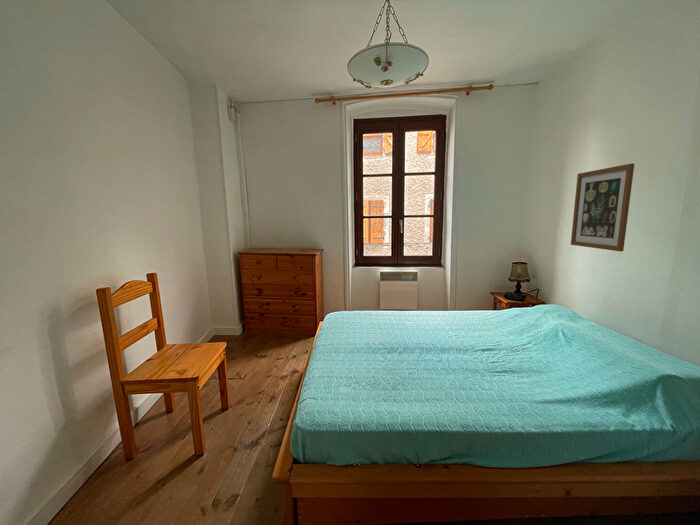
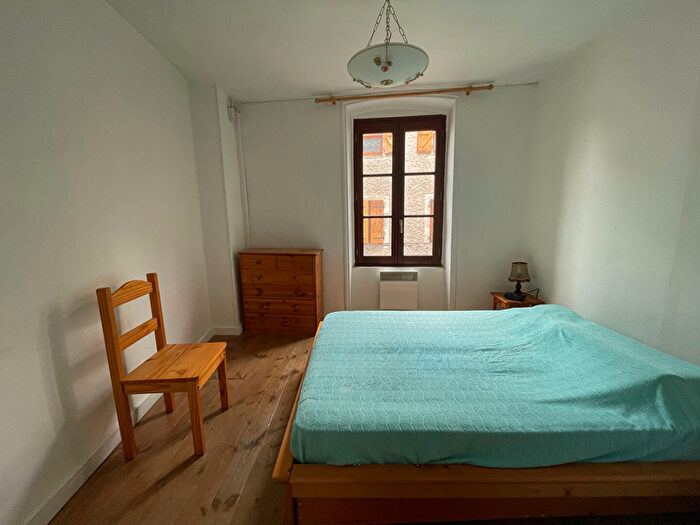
- wall art (598, 209)
